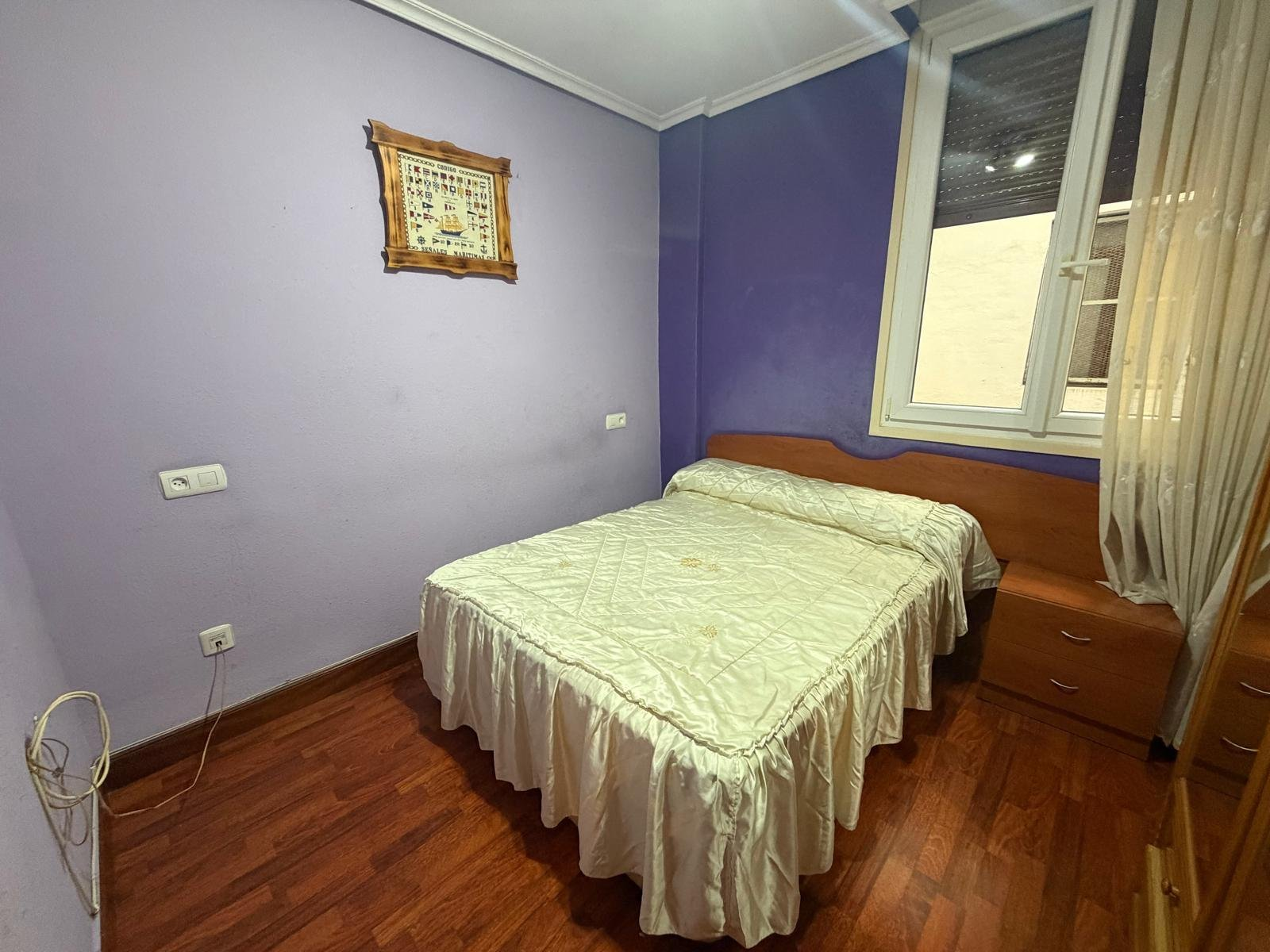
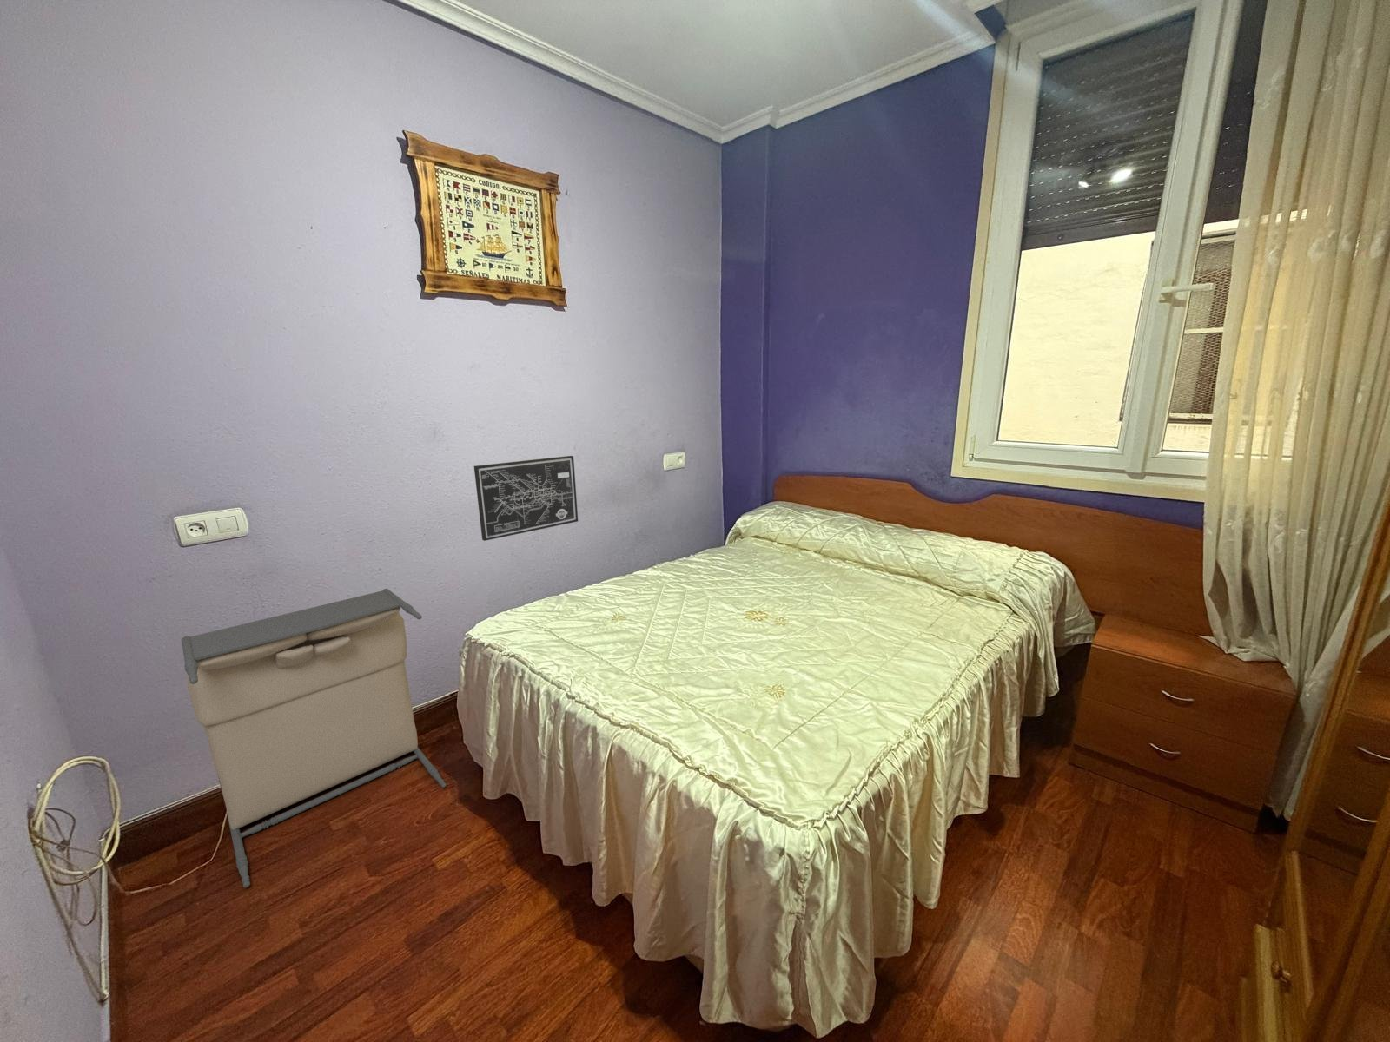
+ wall art (530, 496)
+ laundry hamper (326, 718)
